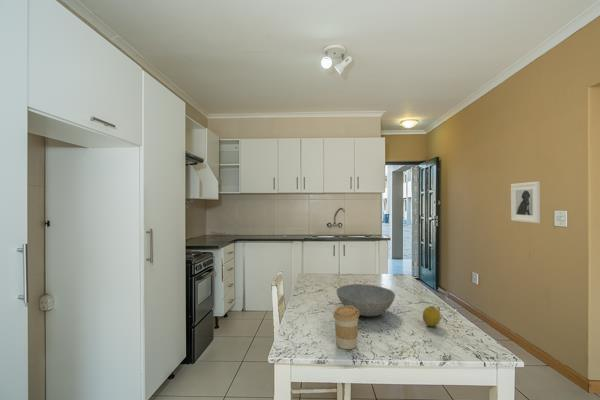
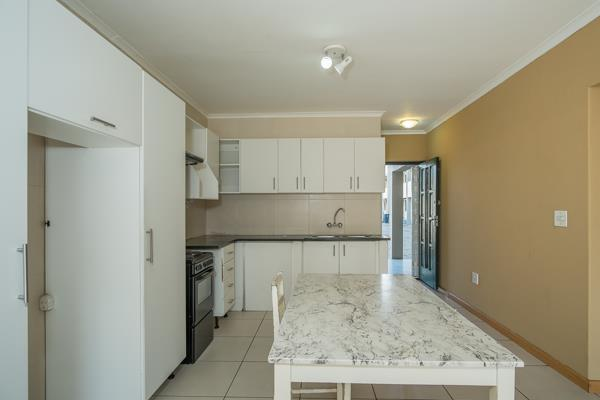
- bowl (365, 302)
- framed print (524, 202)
- coffee cup (346, 326)
- fruit (431, 315)
